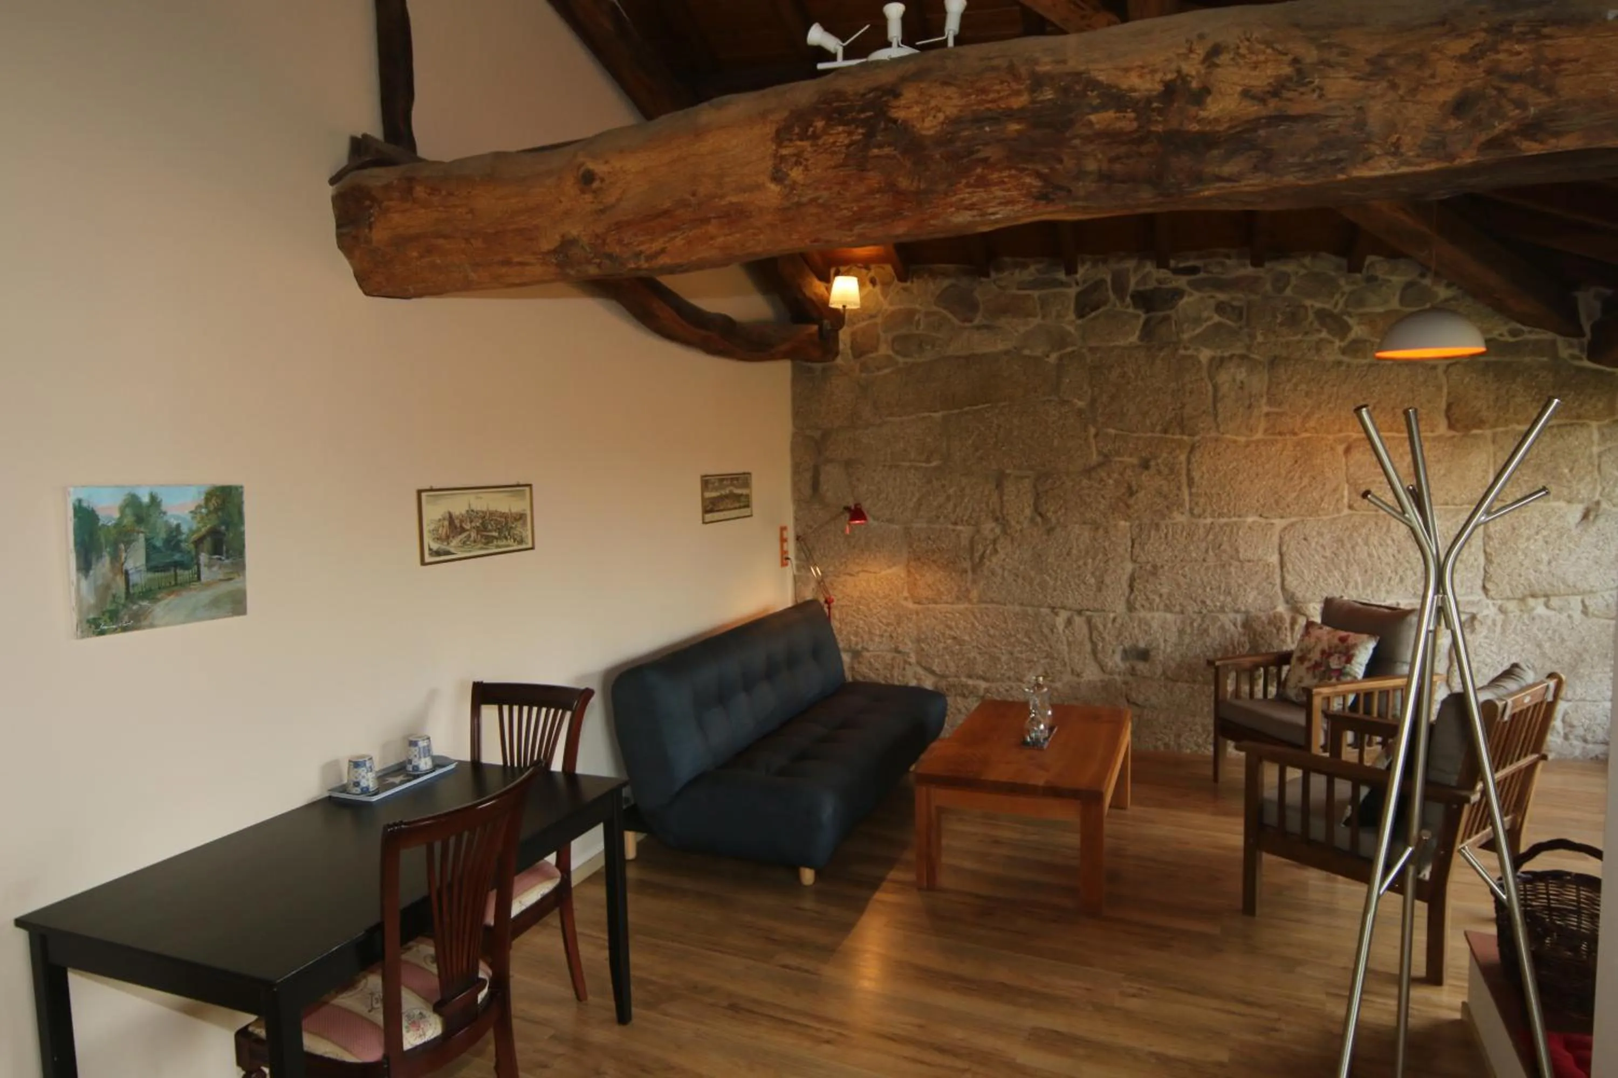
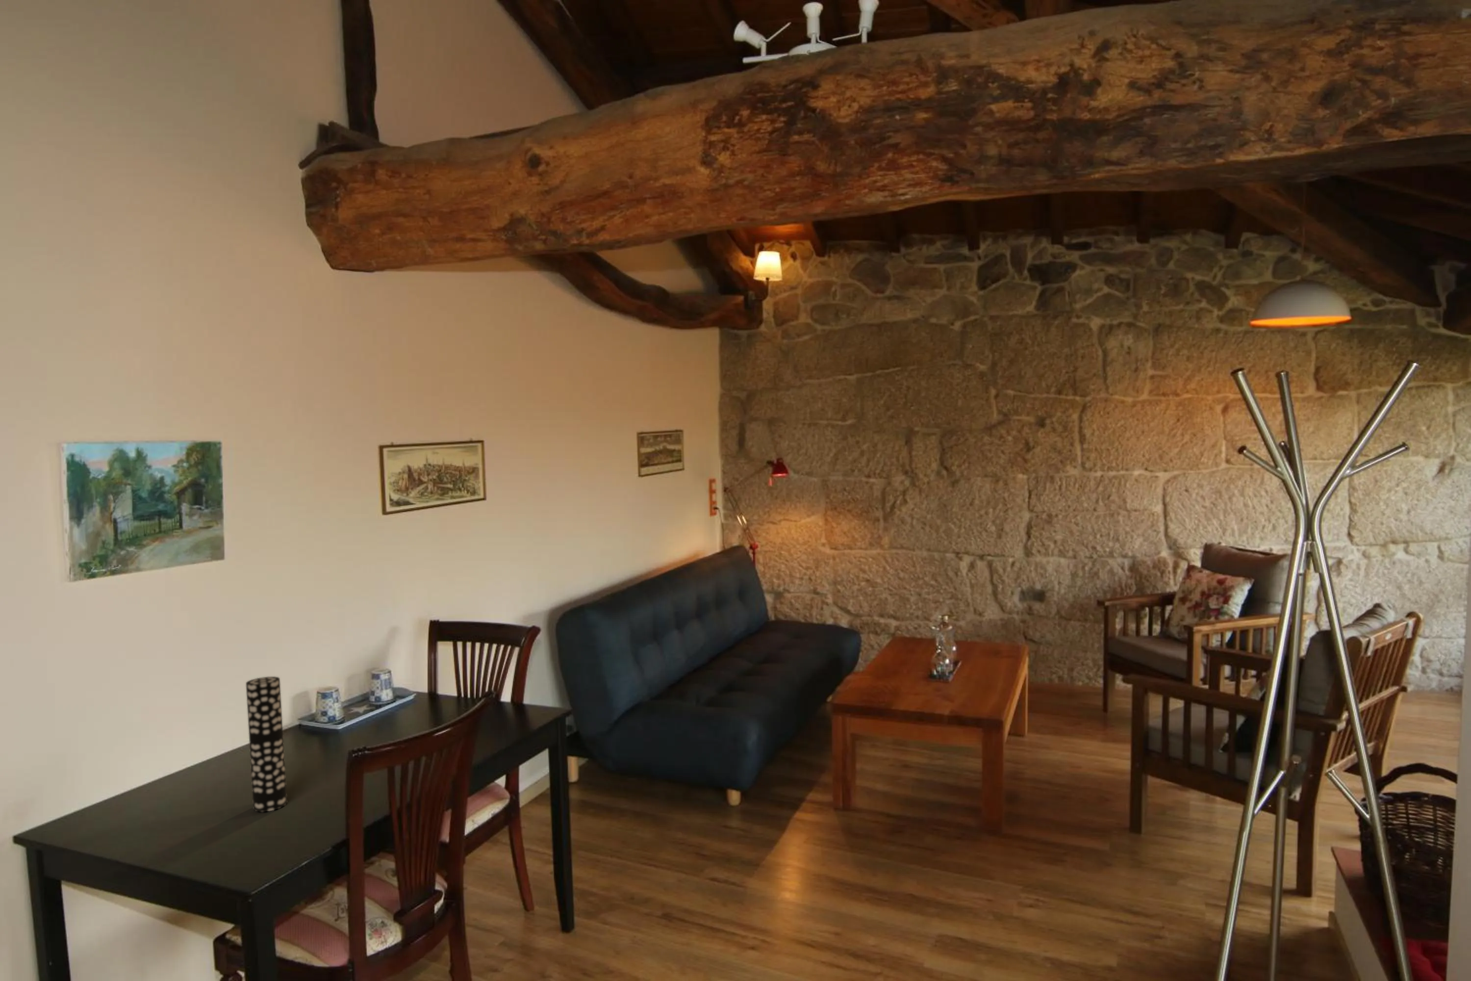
+ vase (266, 743)
